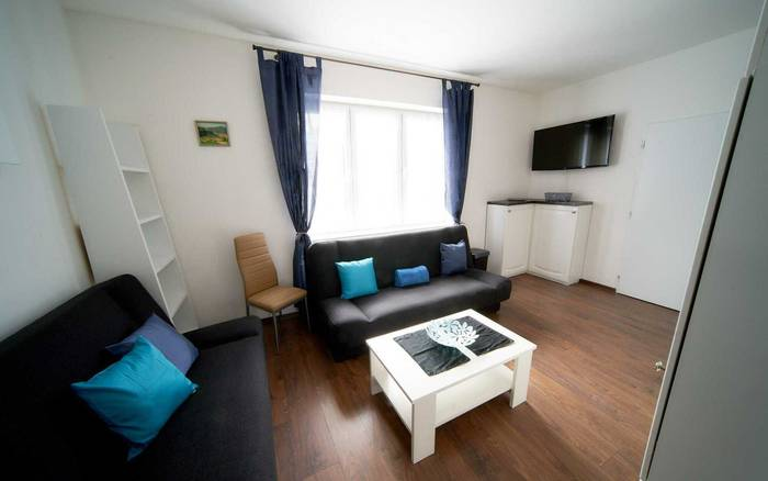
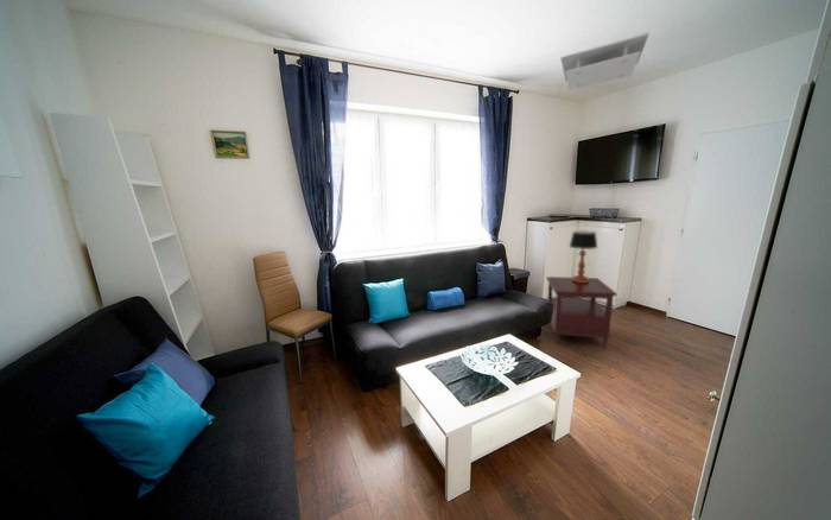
+ table lamp (582, 256)
+ side table (576, 310)
+ ceiling light (600, 66)
